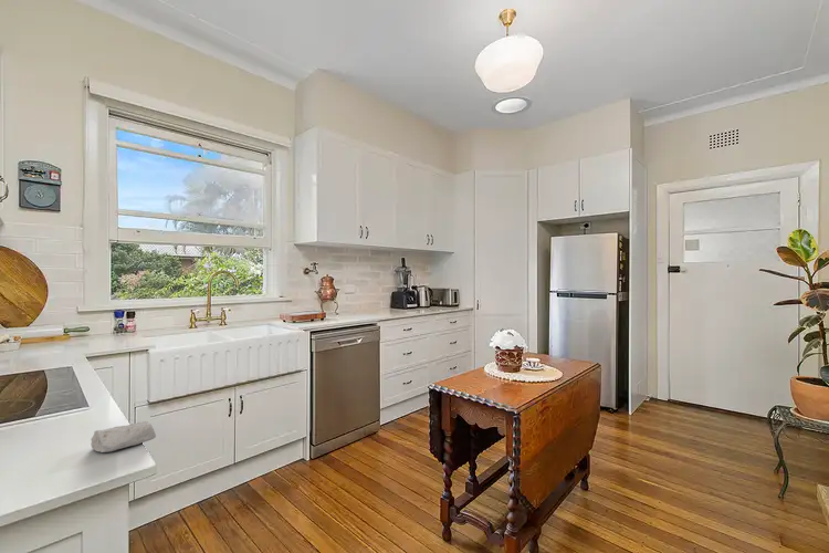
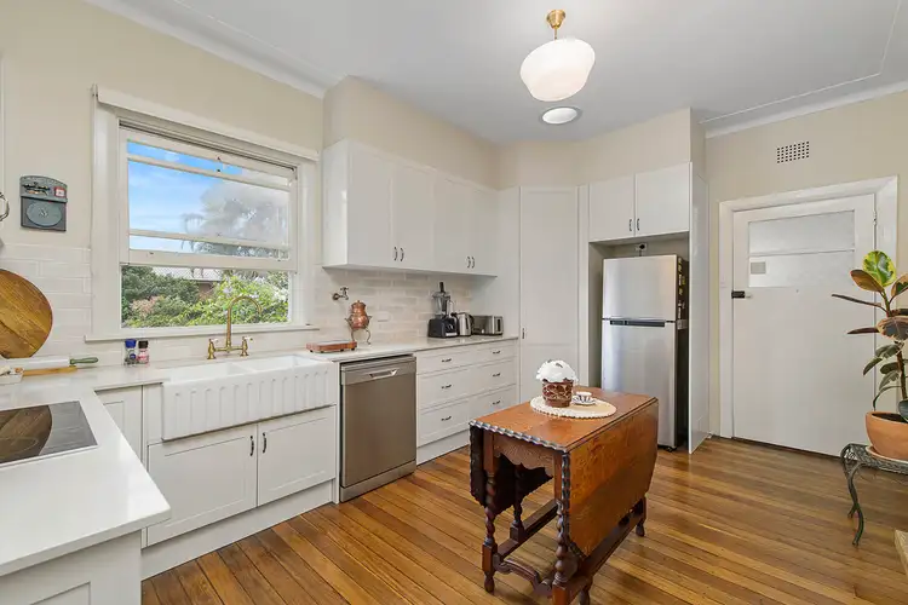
- soap bar (125, 432)
